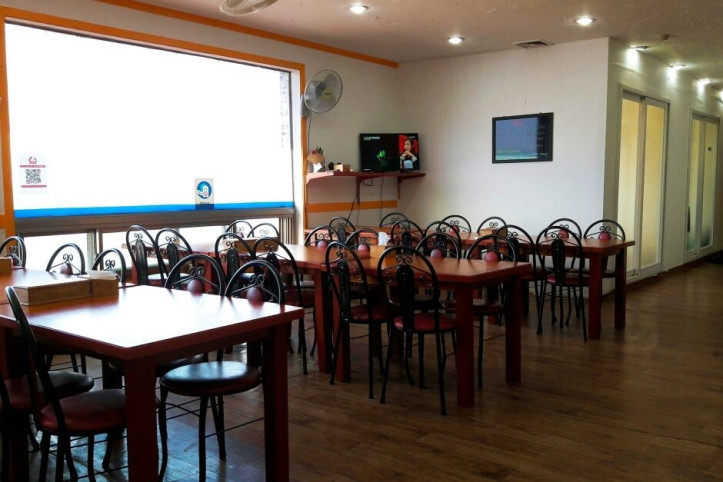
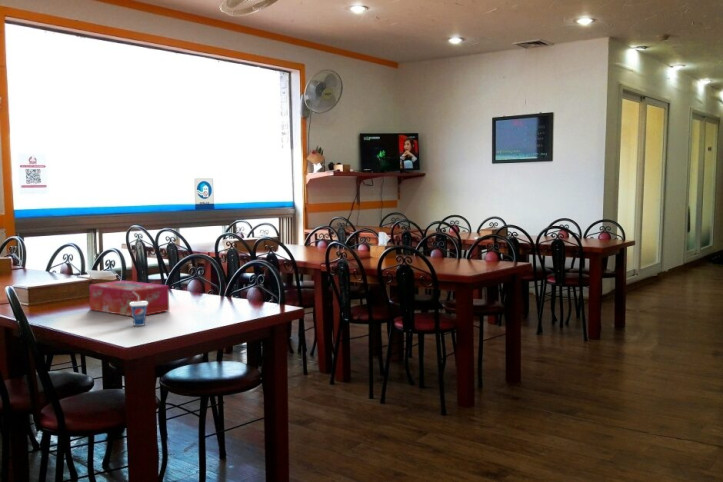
+ cup (138, 308)
+ tissue box (129, 297)
